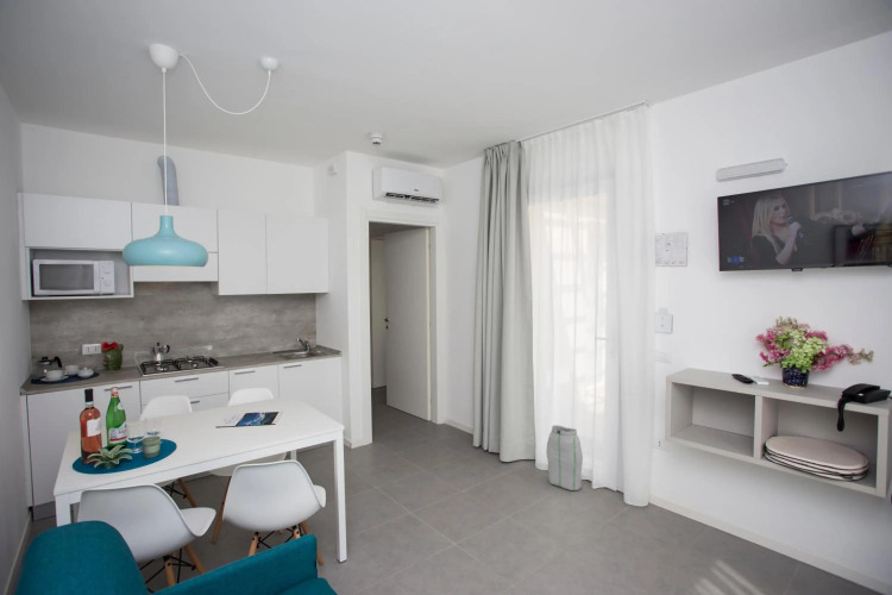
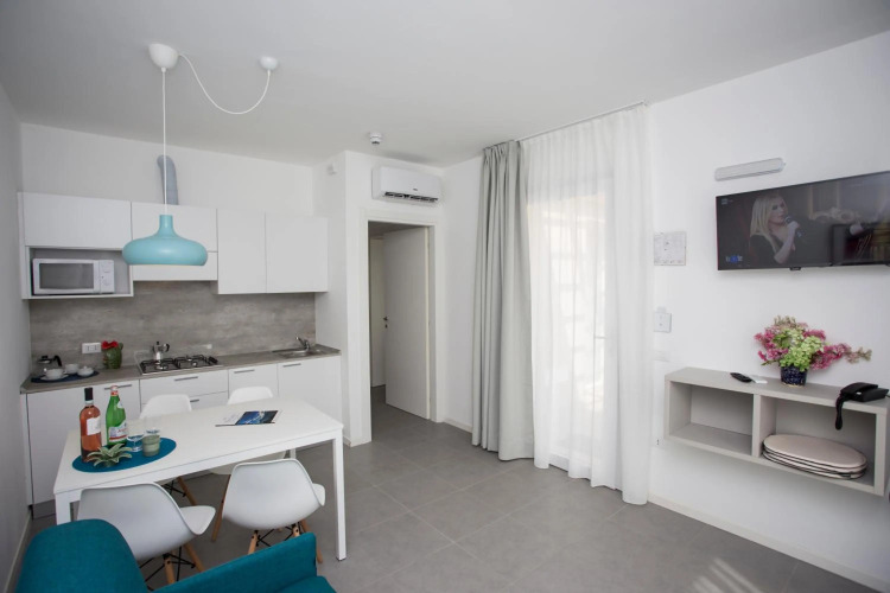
- skirt (564, 456)
